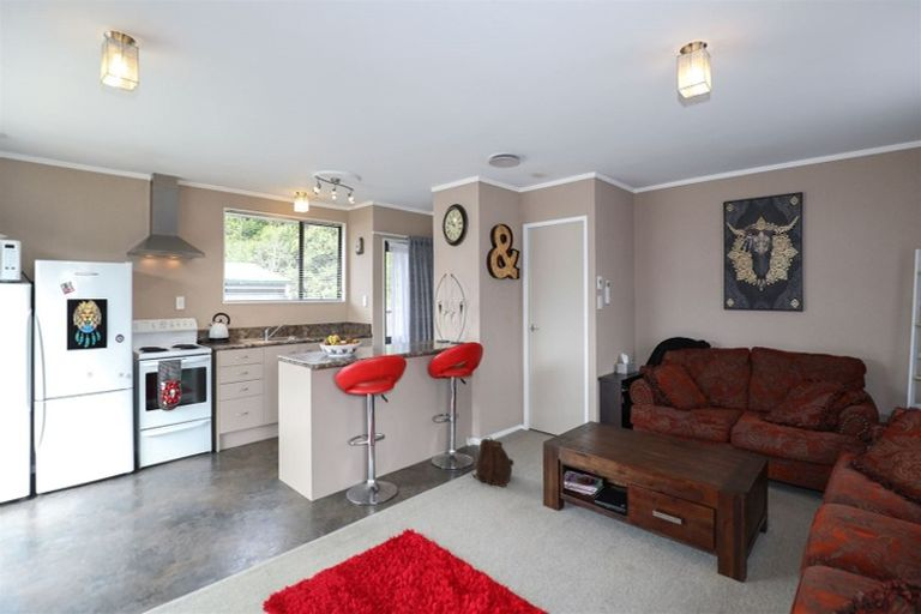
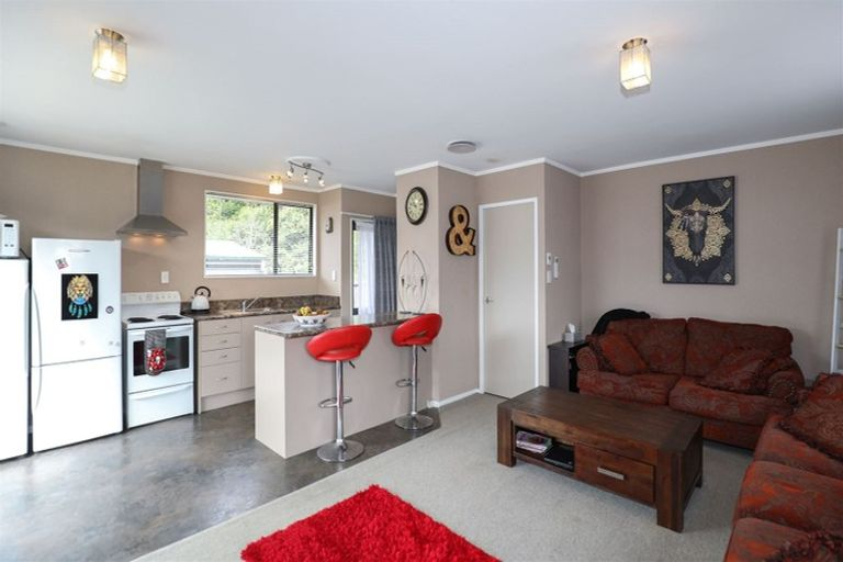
- backpack (493, 456)
